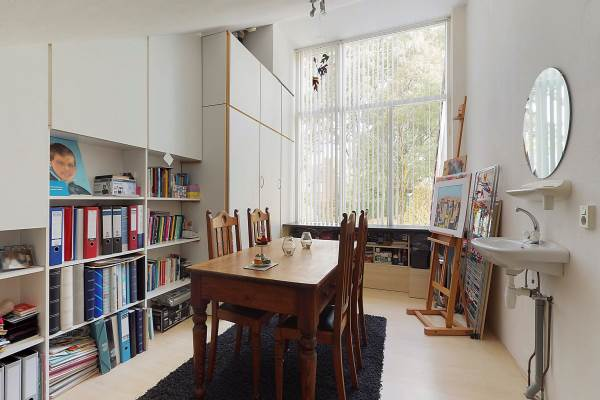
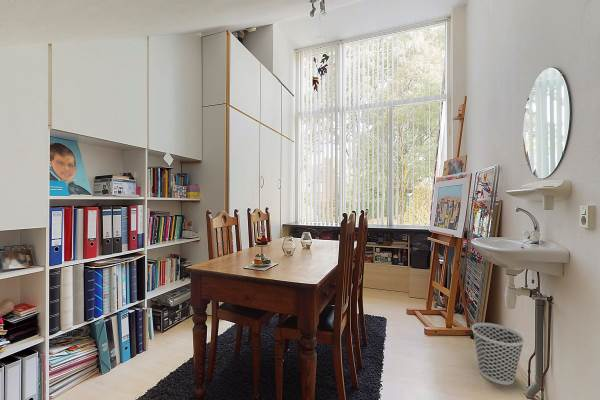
+ wastebasket (496, 353)
